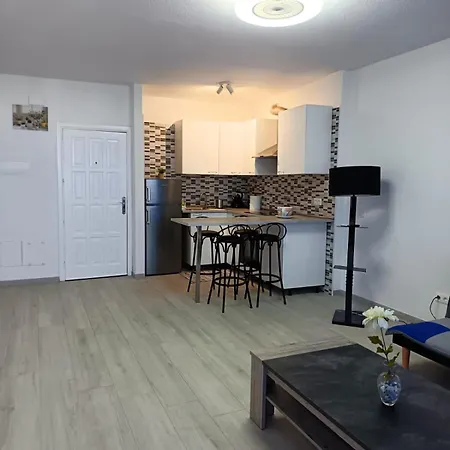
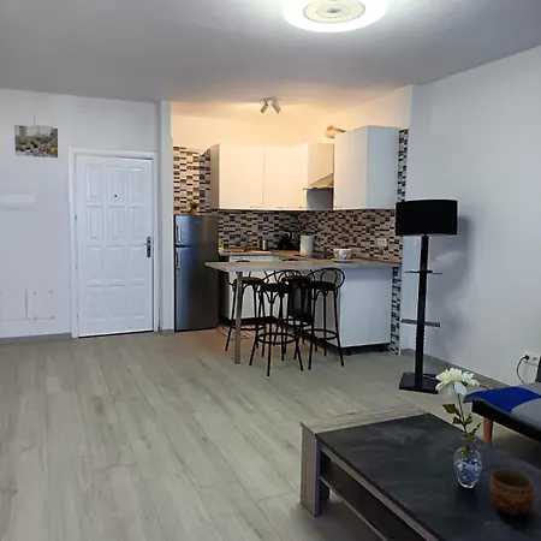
+ bowl (511, 494)
